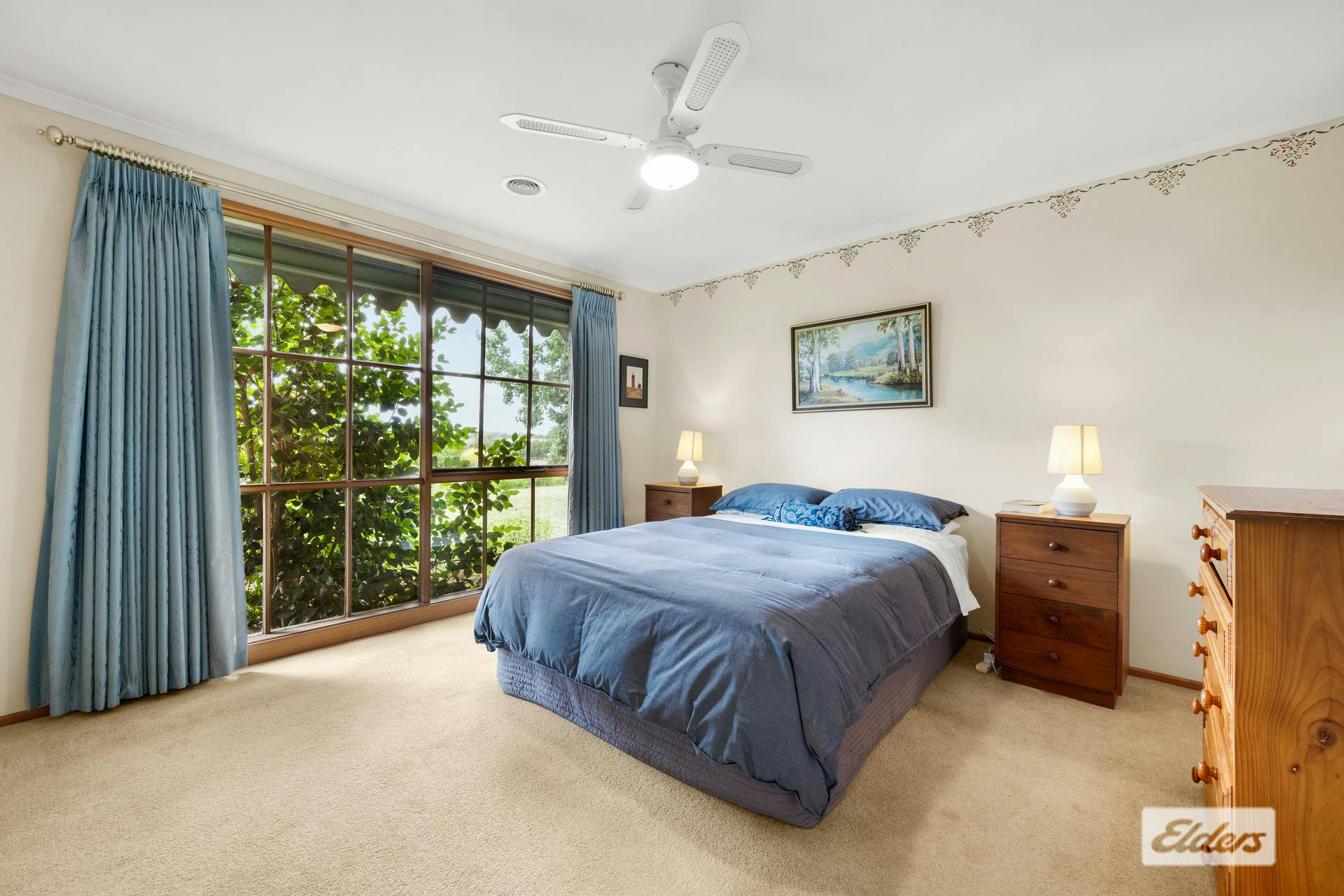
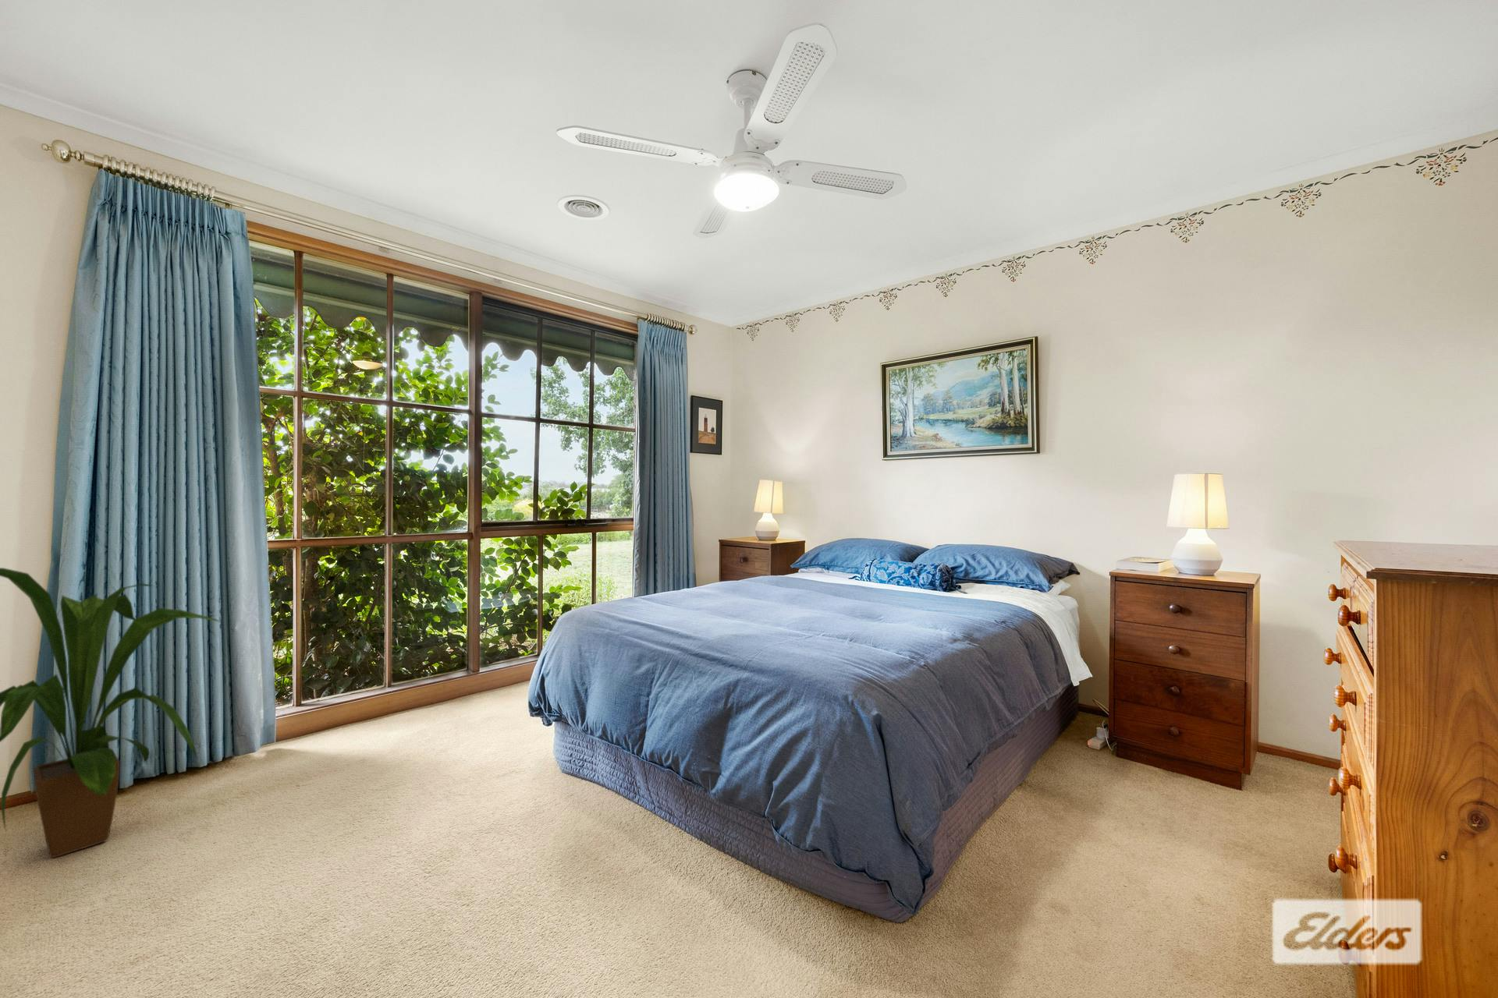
+ house plant (114, 697)
